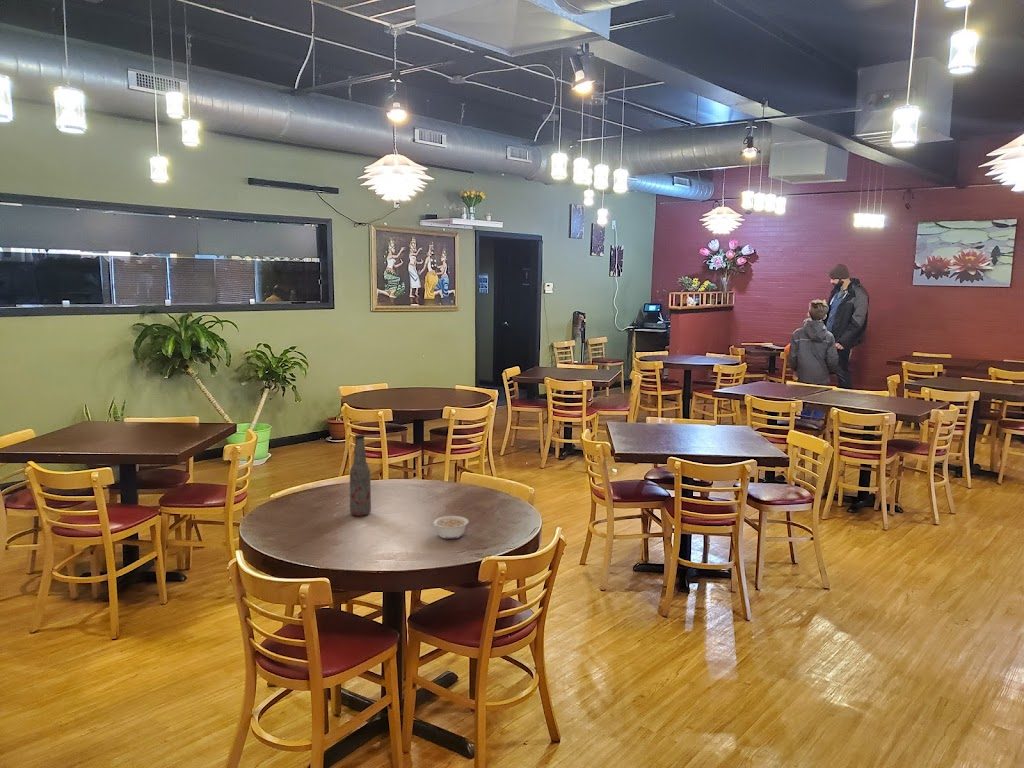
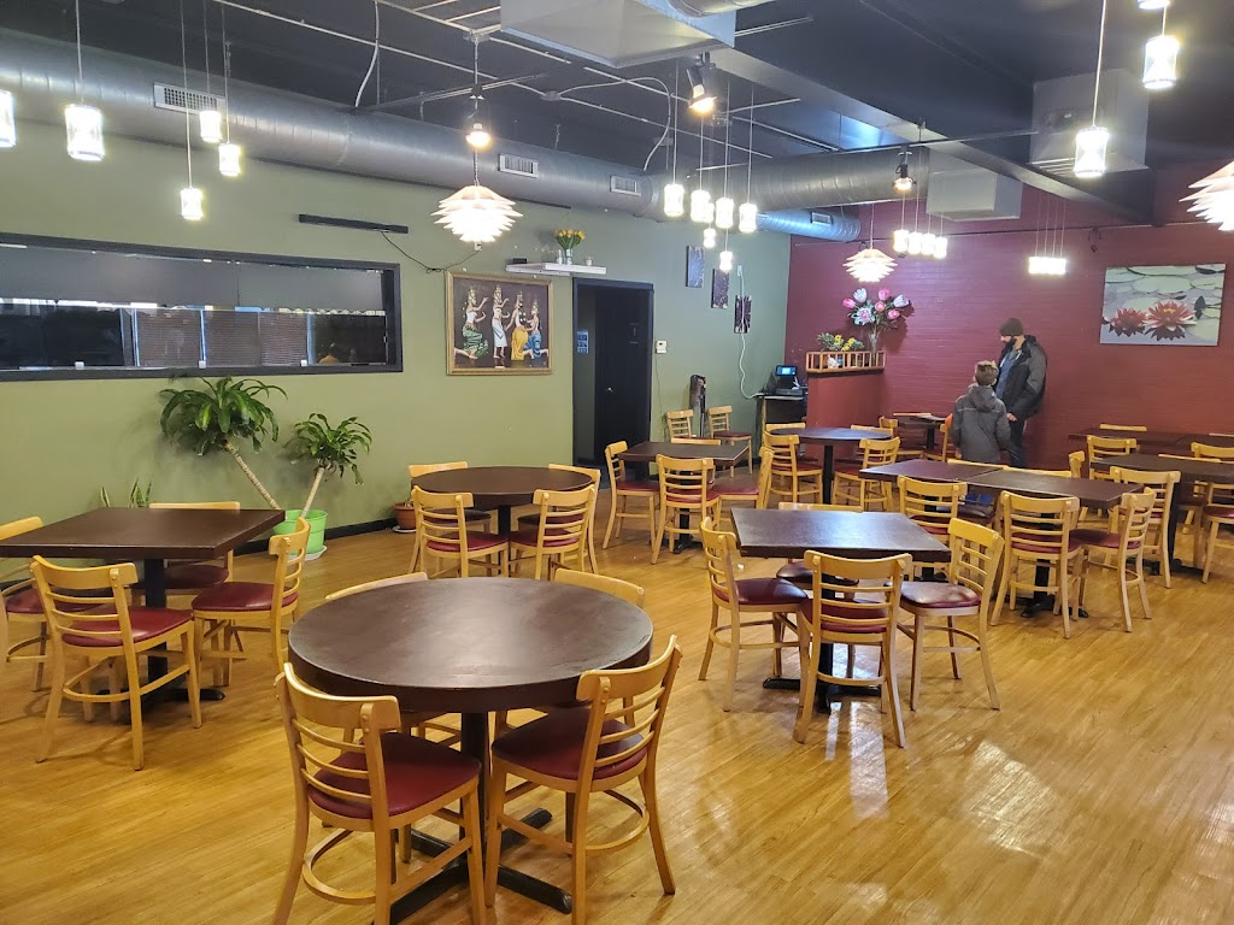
- legume (450, 527)
- bottle (360, 474)
